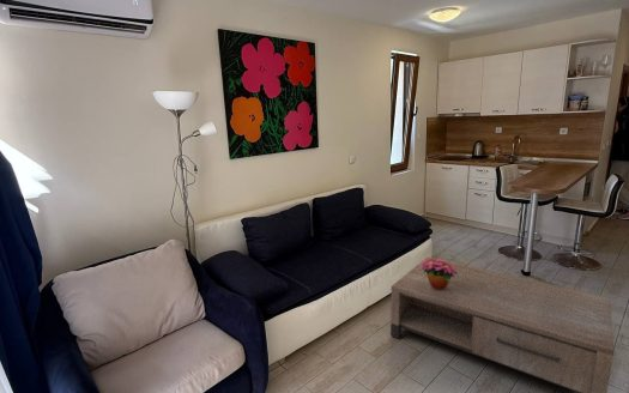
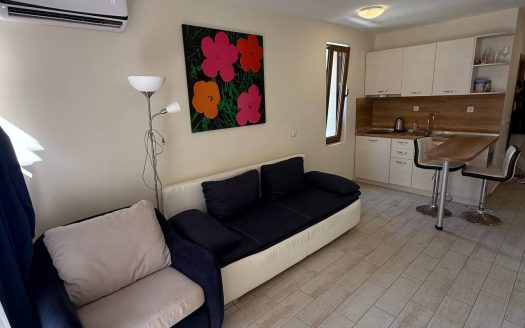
- coffee table (492, 318)
- flower arrangement (439, 273)
